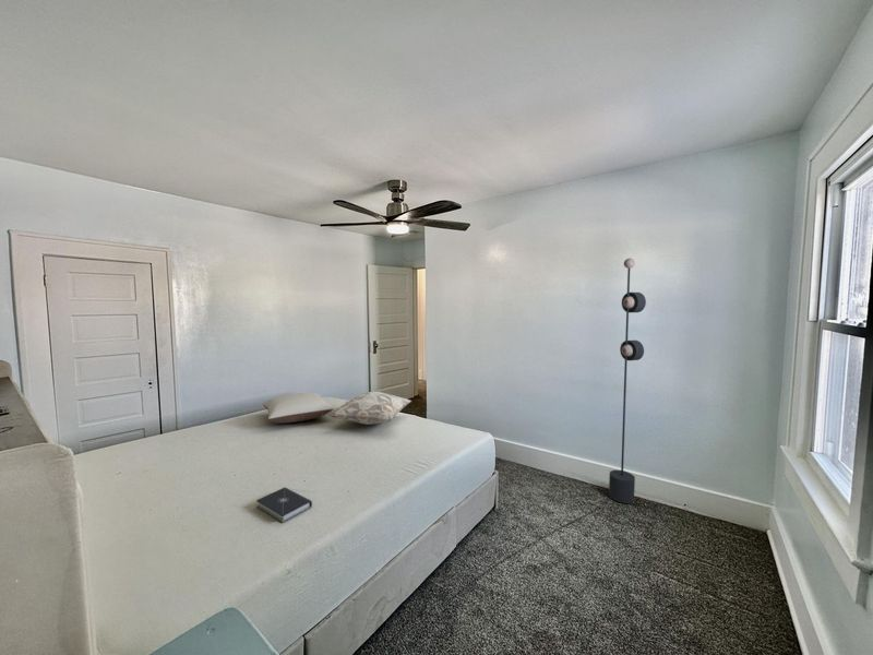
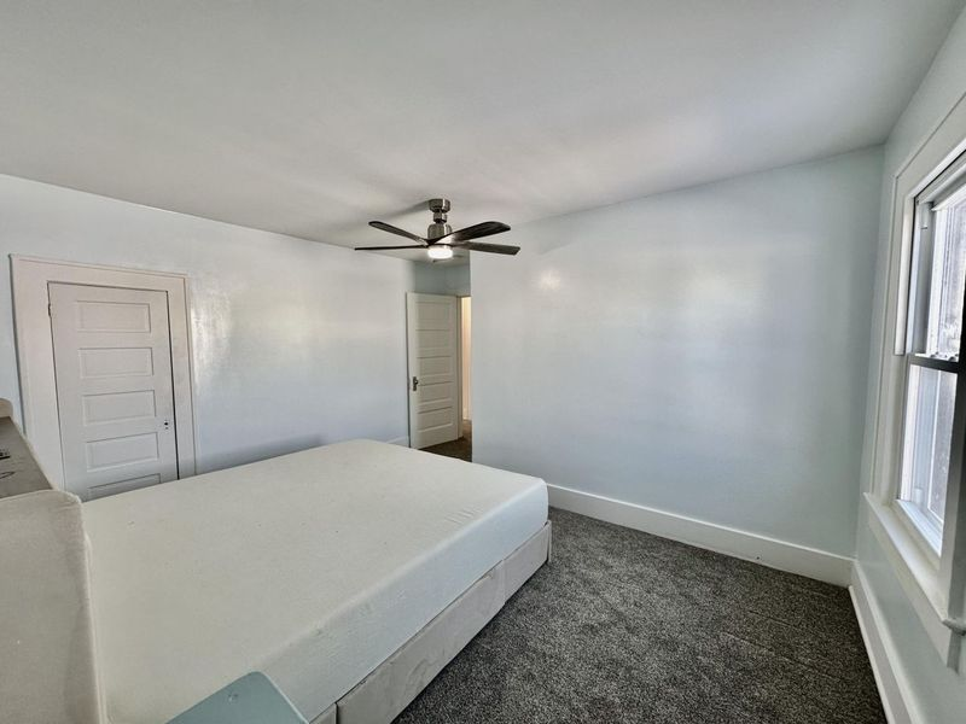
- floor lamp (623, 398)
- decorative pillow (372, 407)
- pillow (297, 406)
- book (284, 503)
